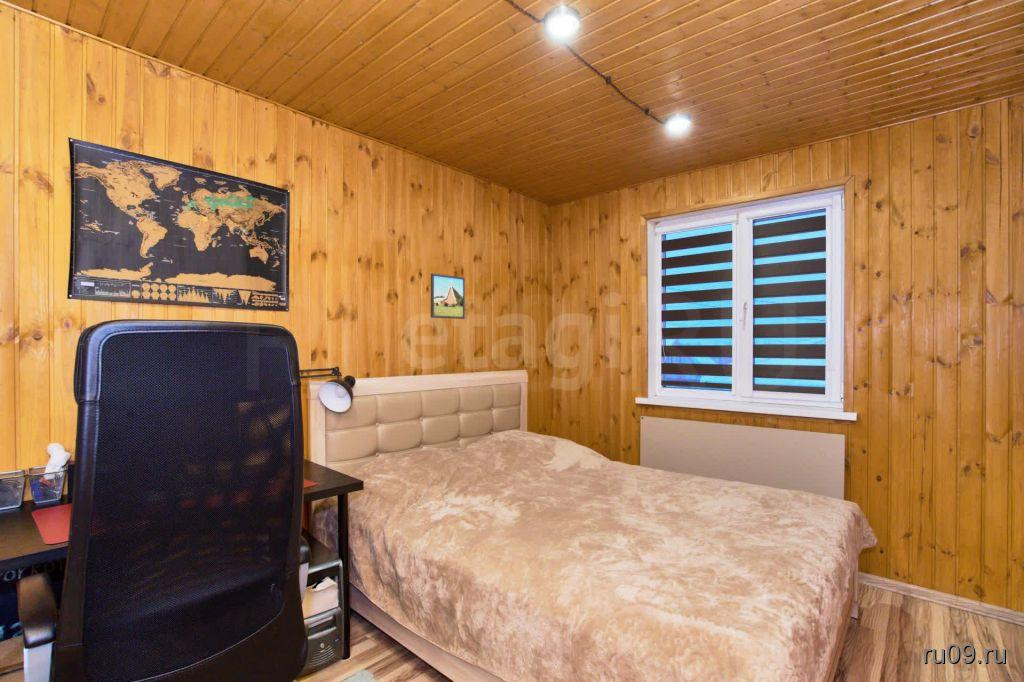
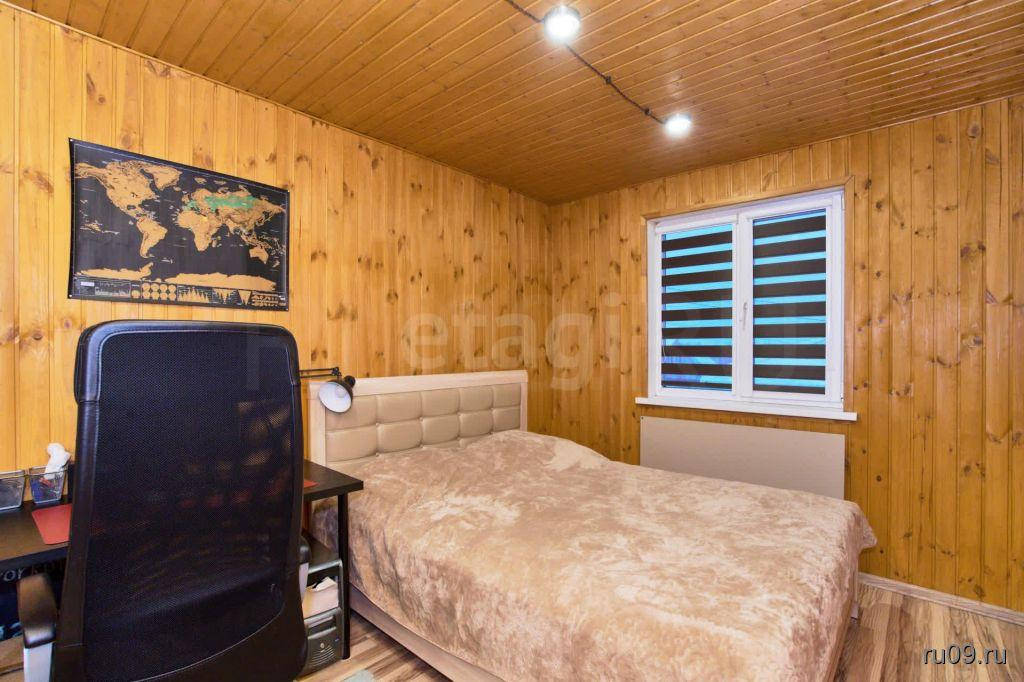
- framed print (448, 296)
